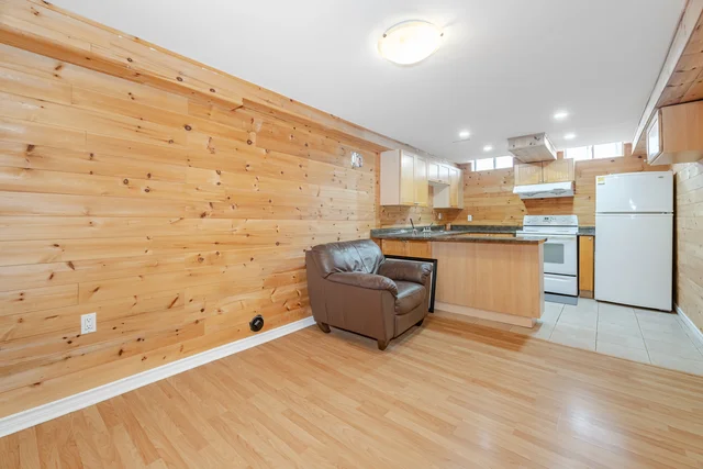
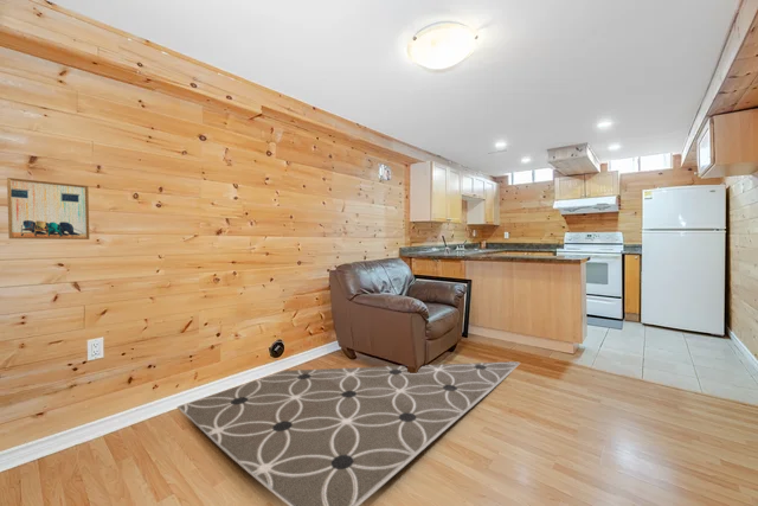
+ rug (373, 382)
+ wall art (50, 210)
